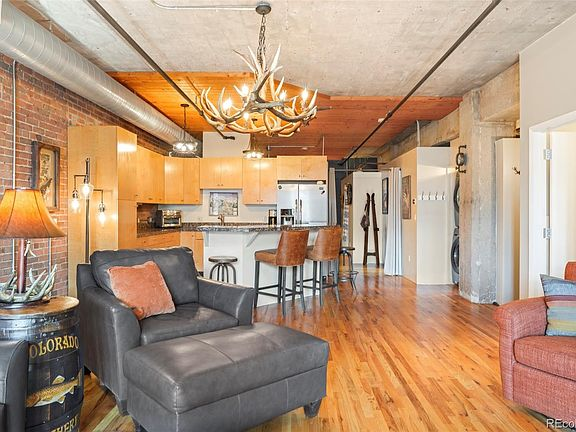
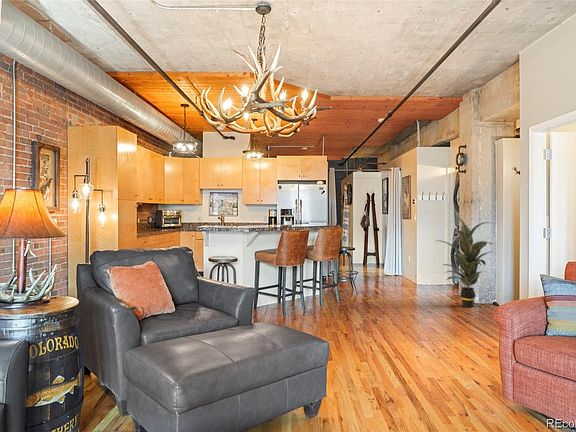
+ indoor plant (465, 261)
